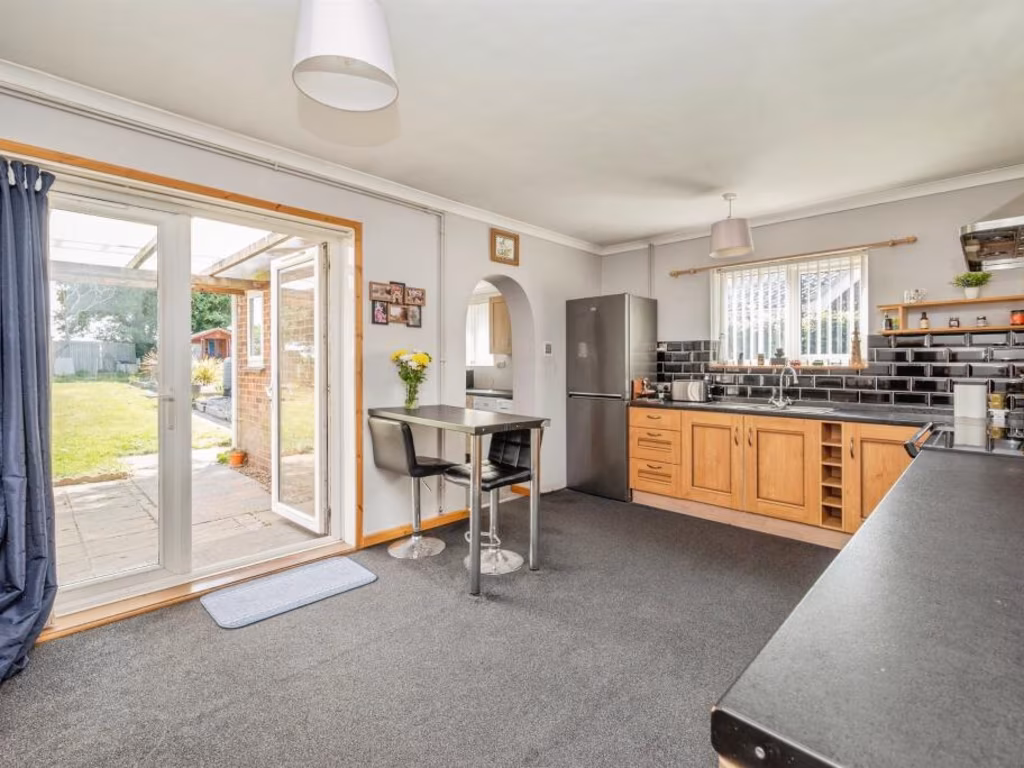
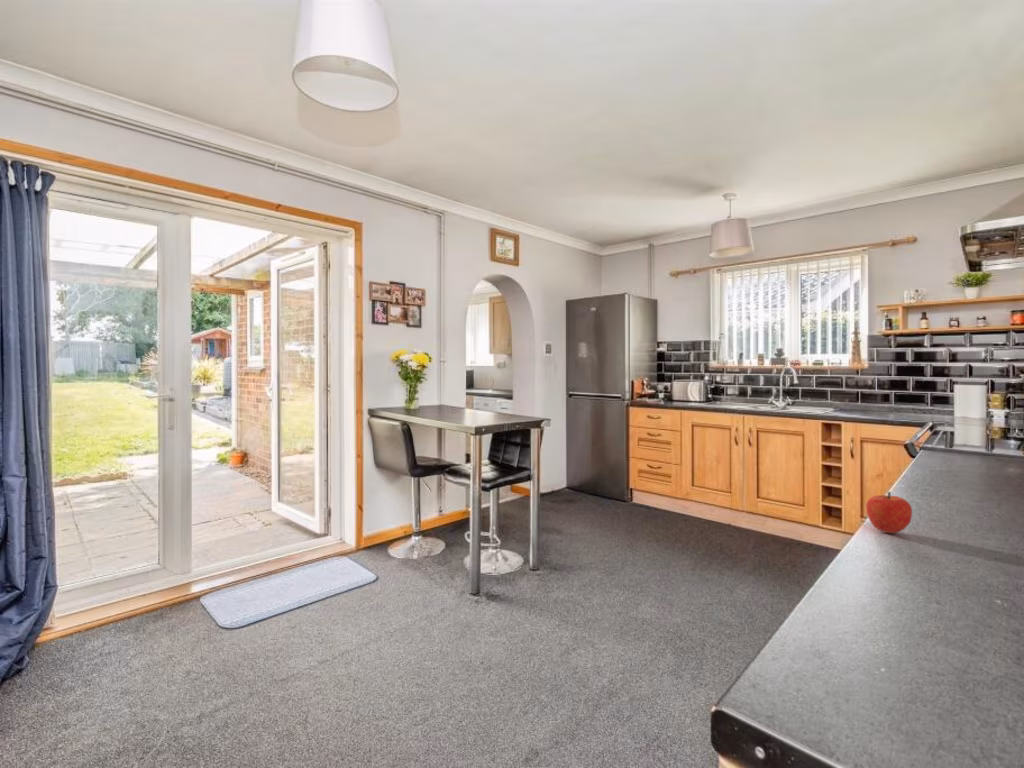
+ fruit (888, 512)
